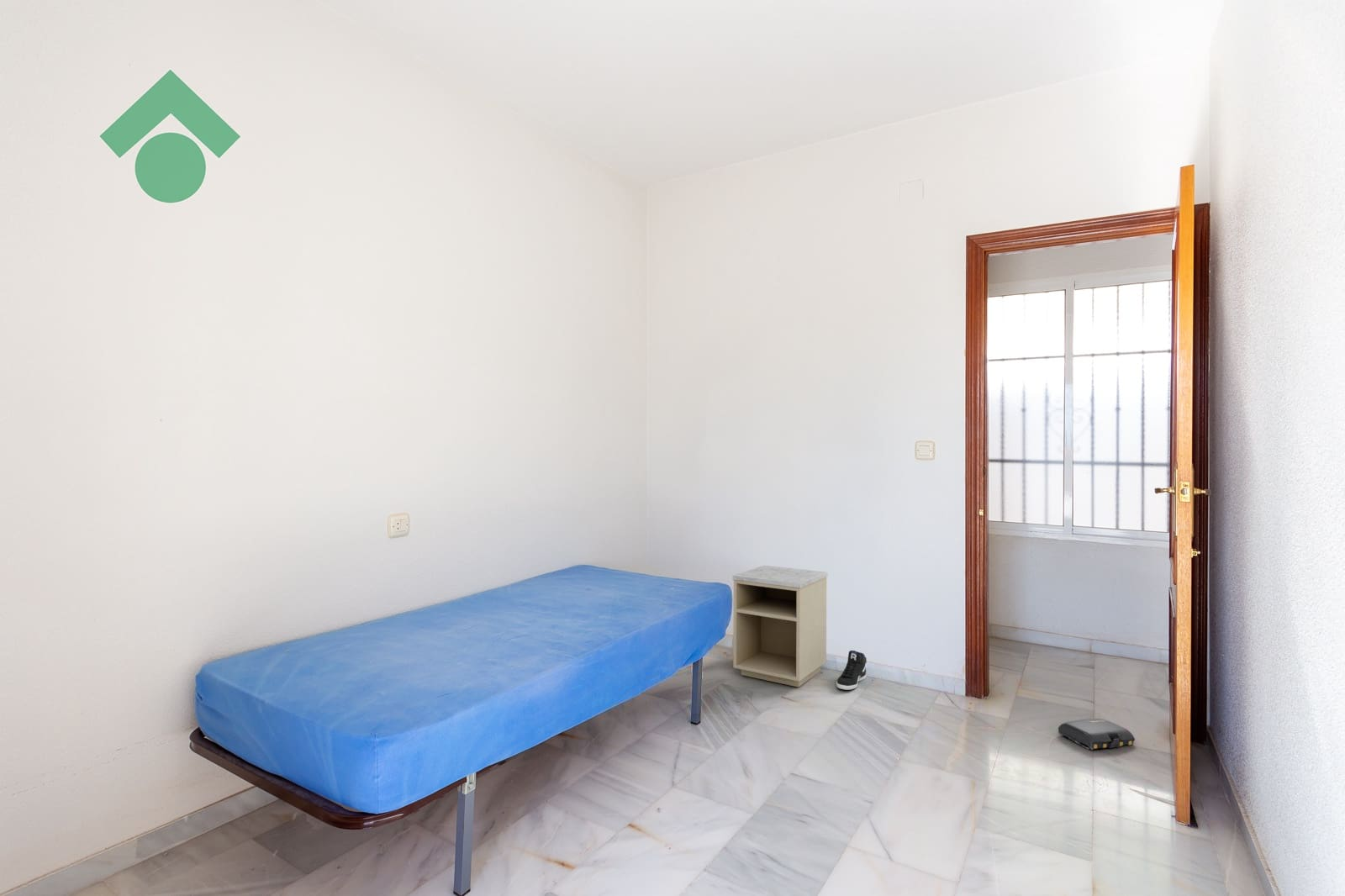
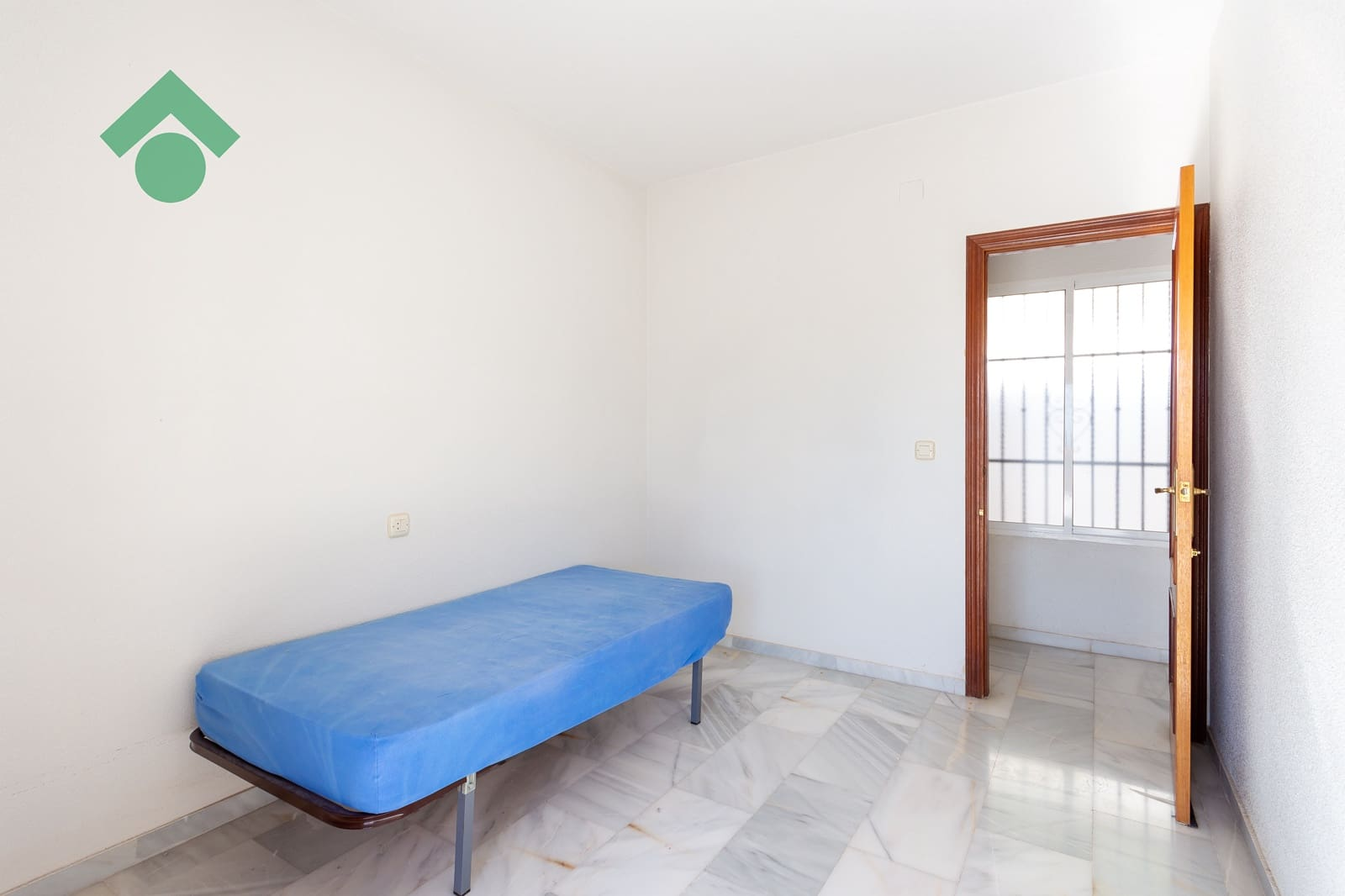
- nightstand (780, 623)
- sneaker (850, 667)
- bag (1095, 732)
